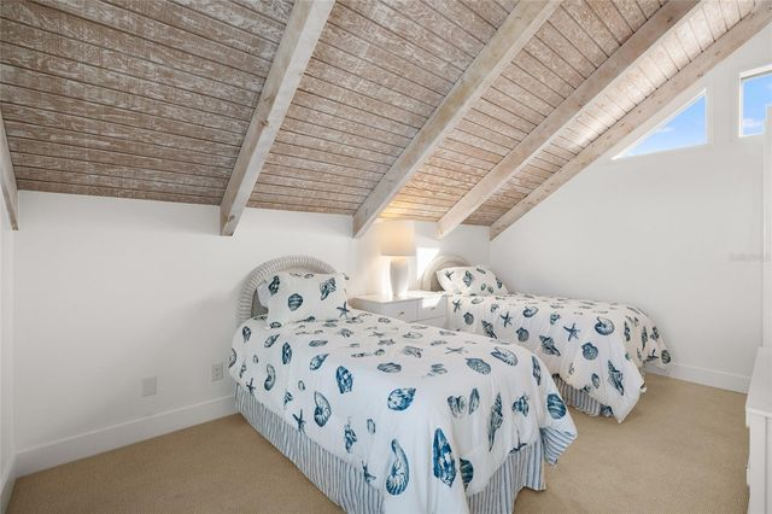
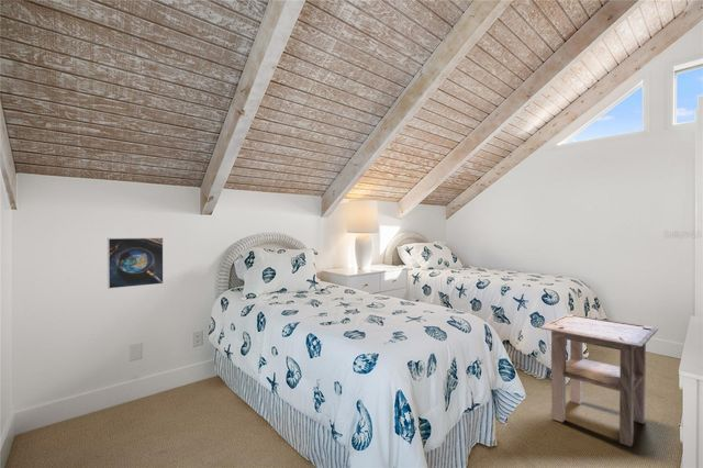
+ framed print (136, 261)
+ side table (598, 372)
